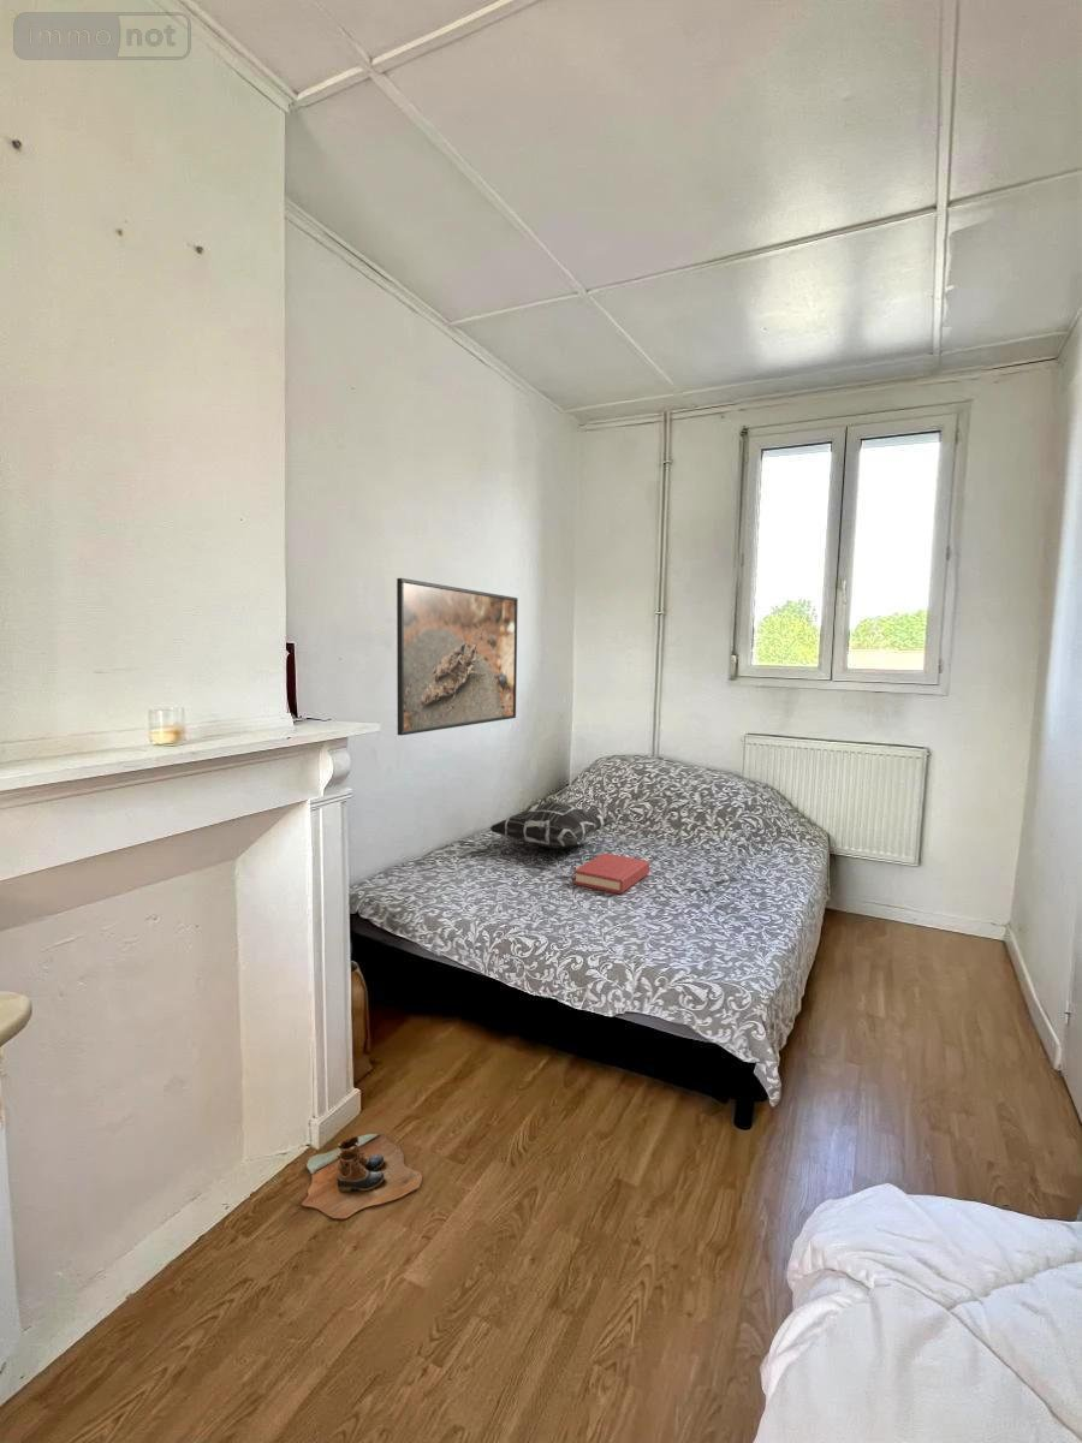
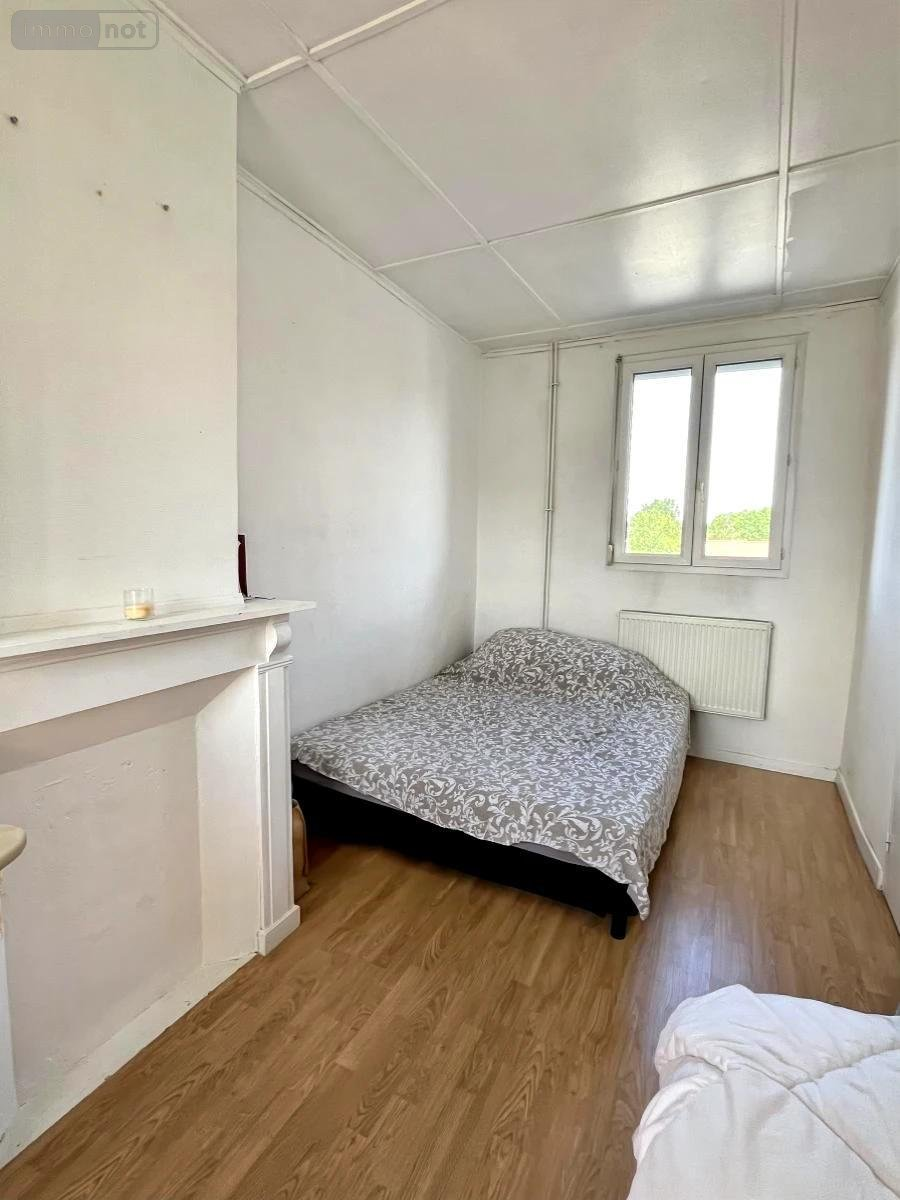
- decorative pillow (551, 824)
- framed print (464, 658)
- boots (362, 1158)
- hardback book (612, 872)
